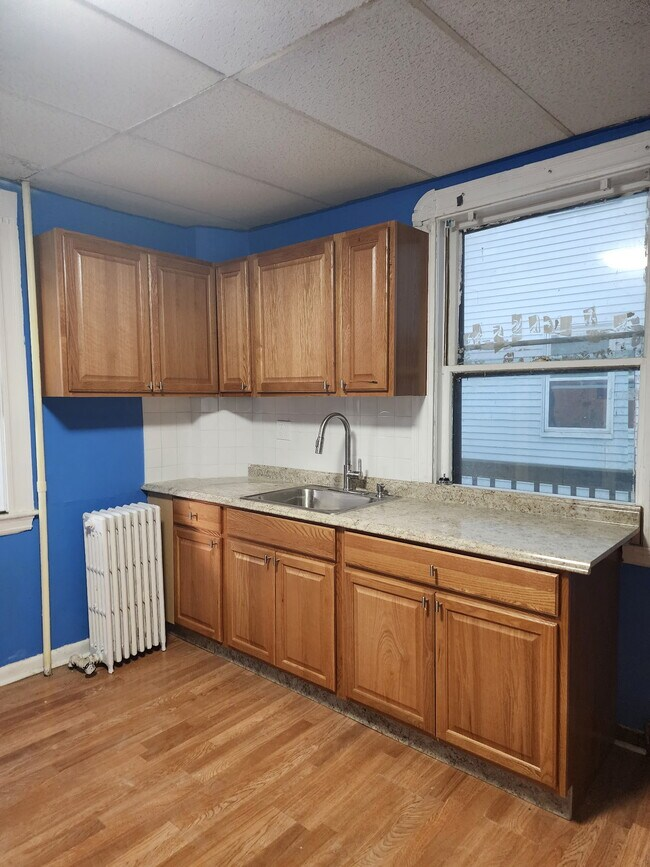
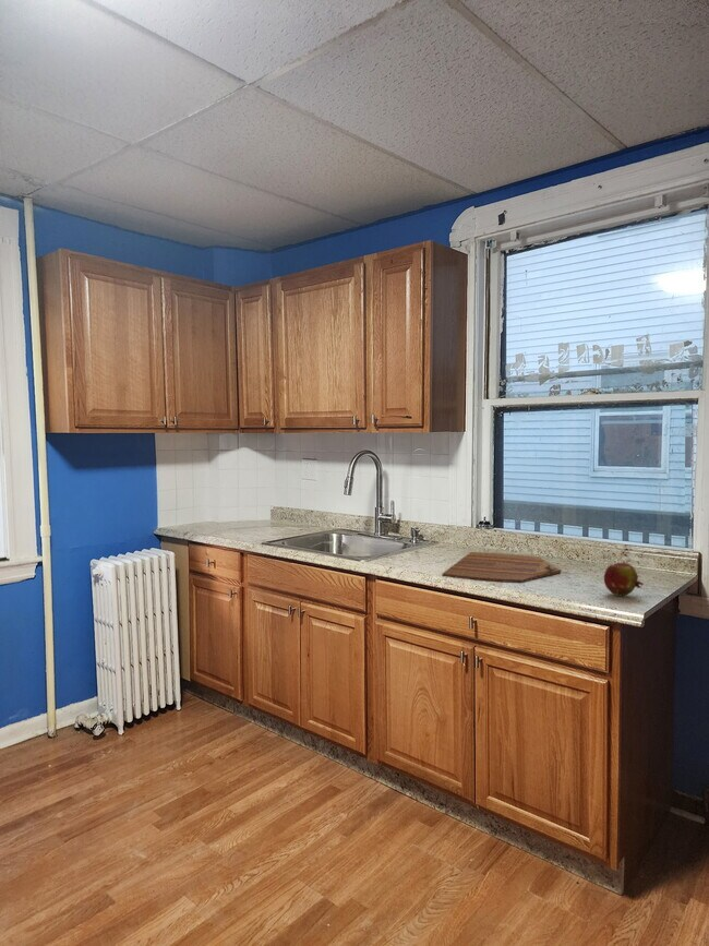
+ fruit (623, 579)
+ cutting board (507, 565)
